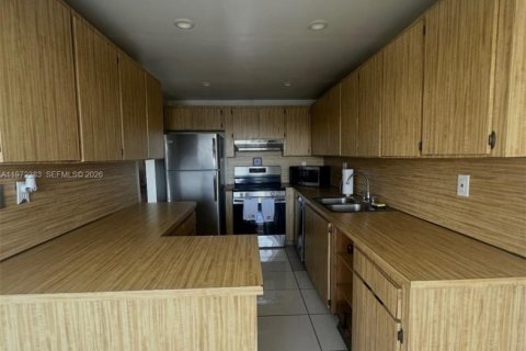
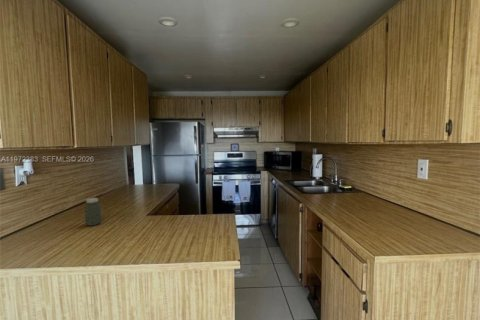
+ jar (92, 211)
